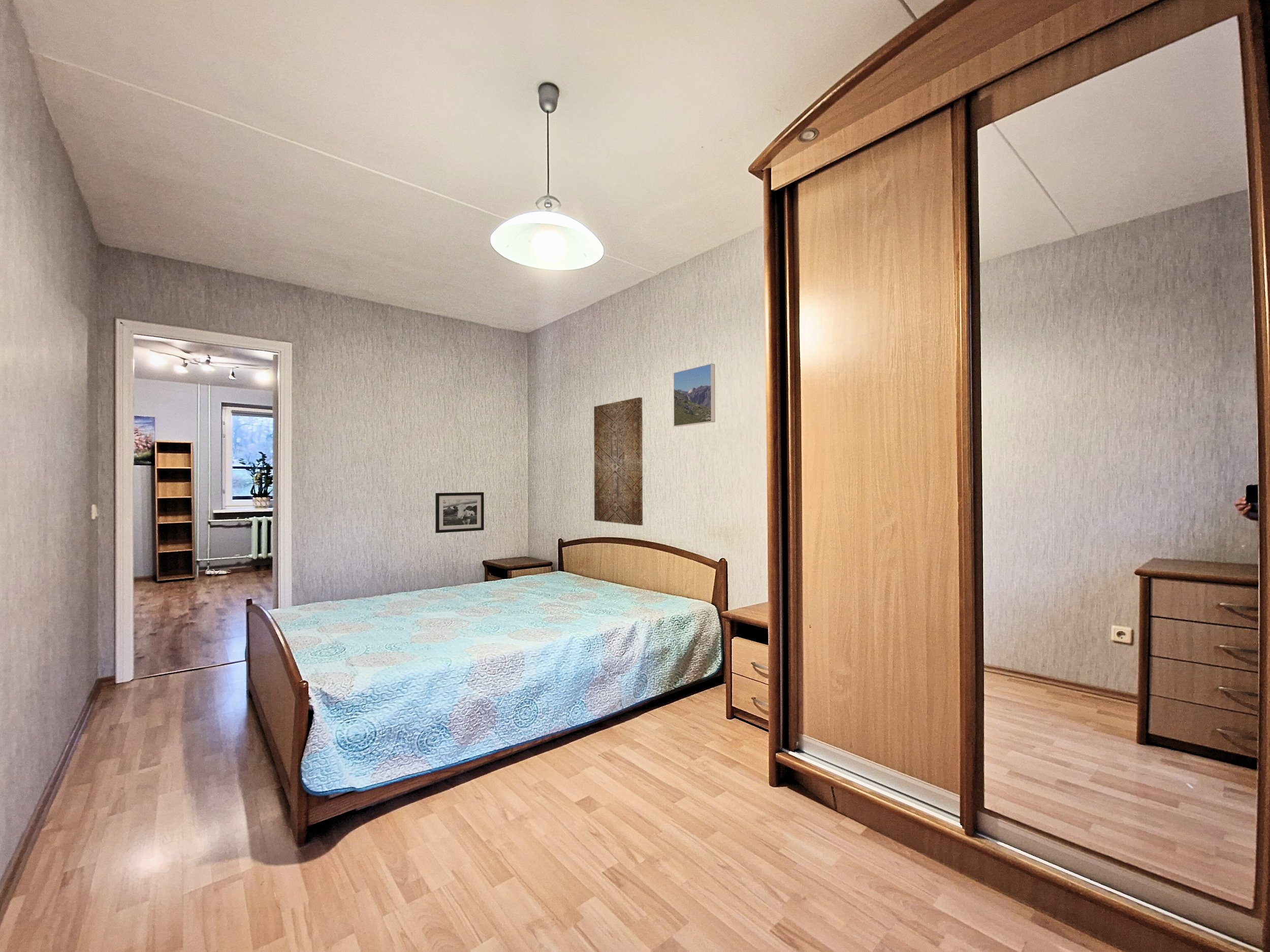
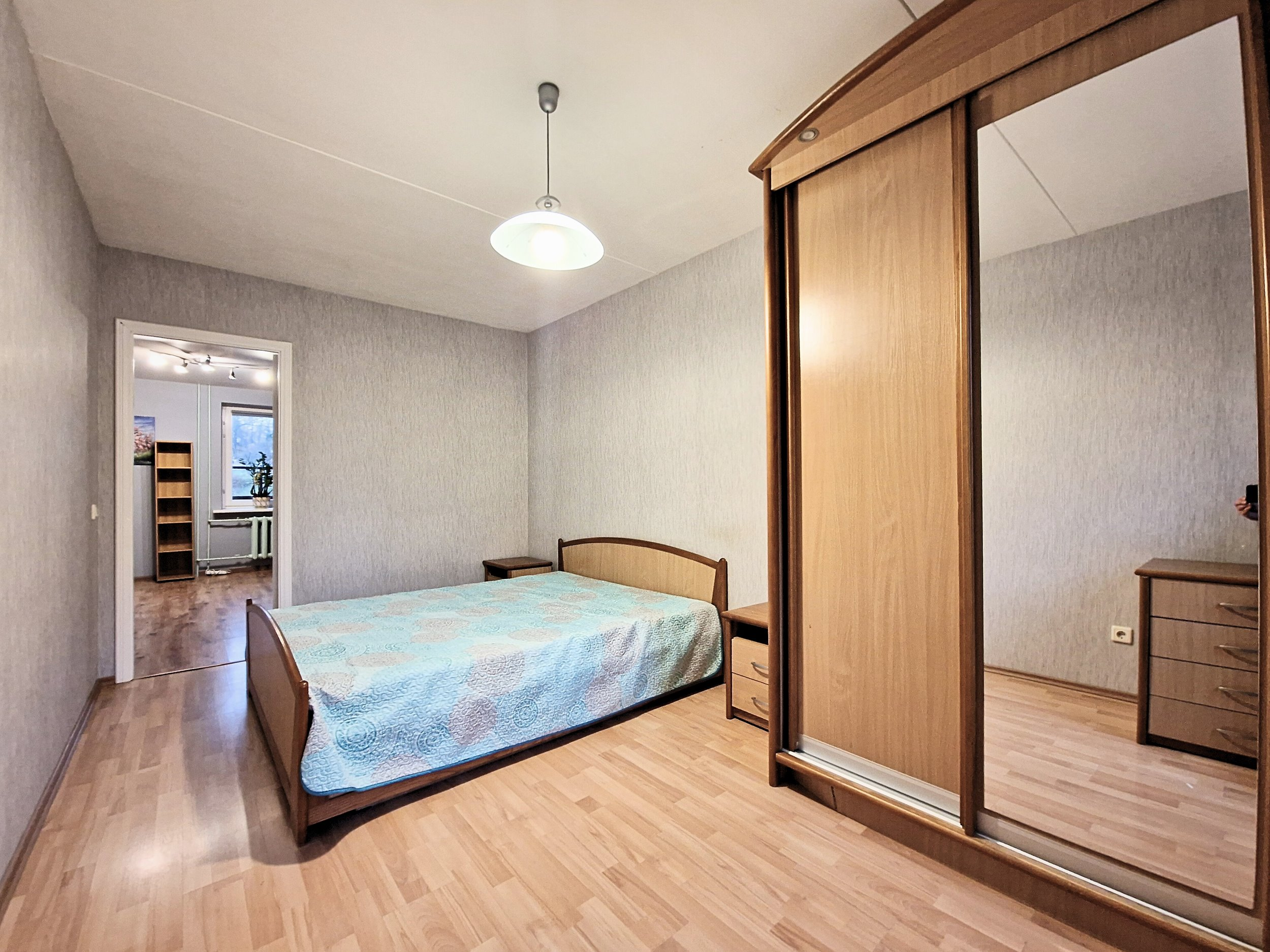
- picture frame (460, 512)
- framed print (693, 396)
- wall art (617, 462)
